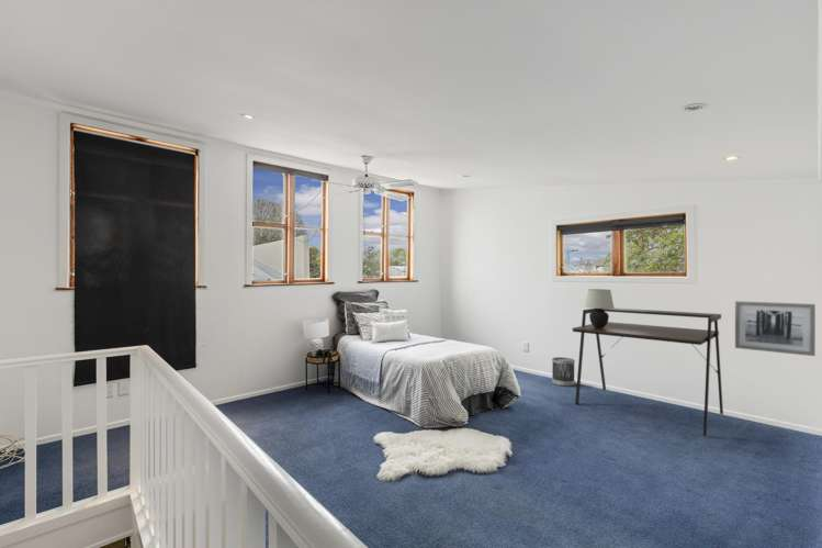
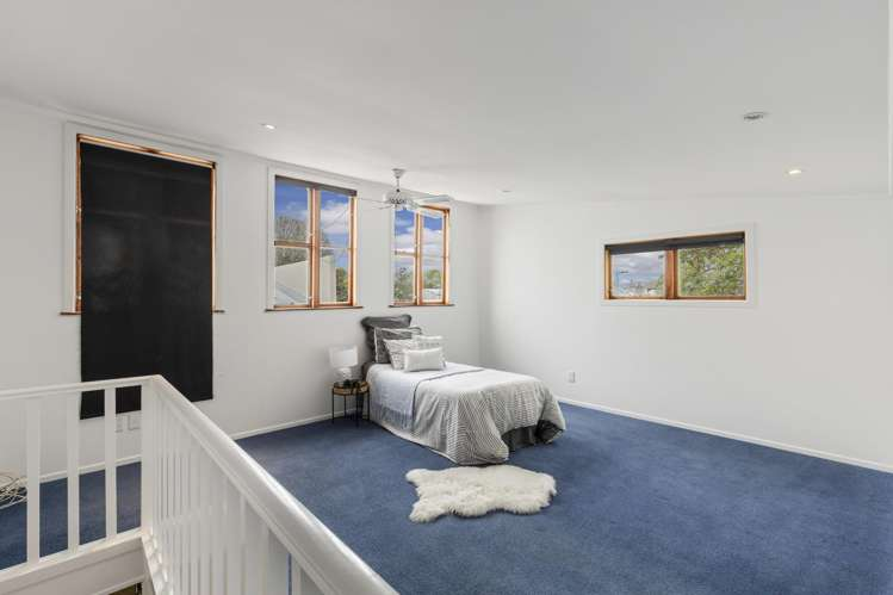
- wastebasket (563, 371)
- table lamp (598, 309)
- desk (644, 338)
- wall art (773, 326)
